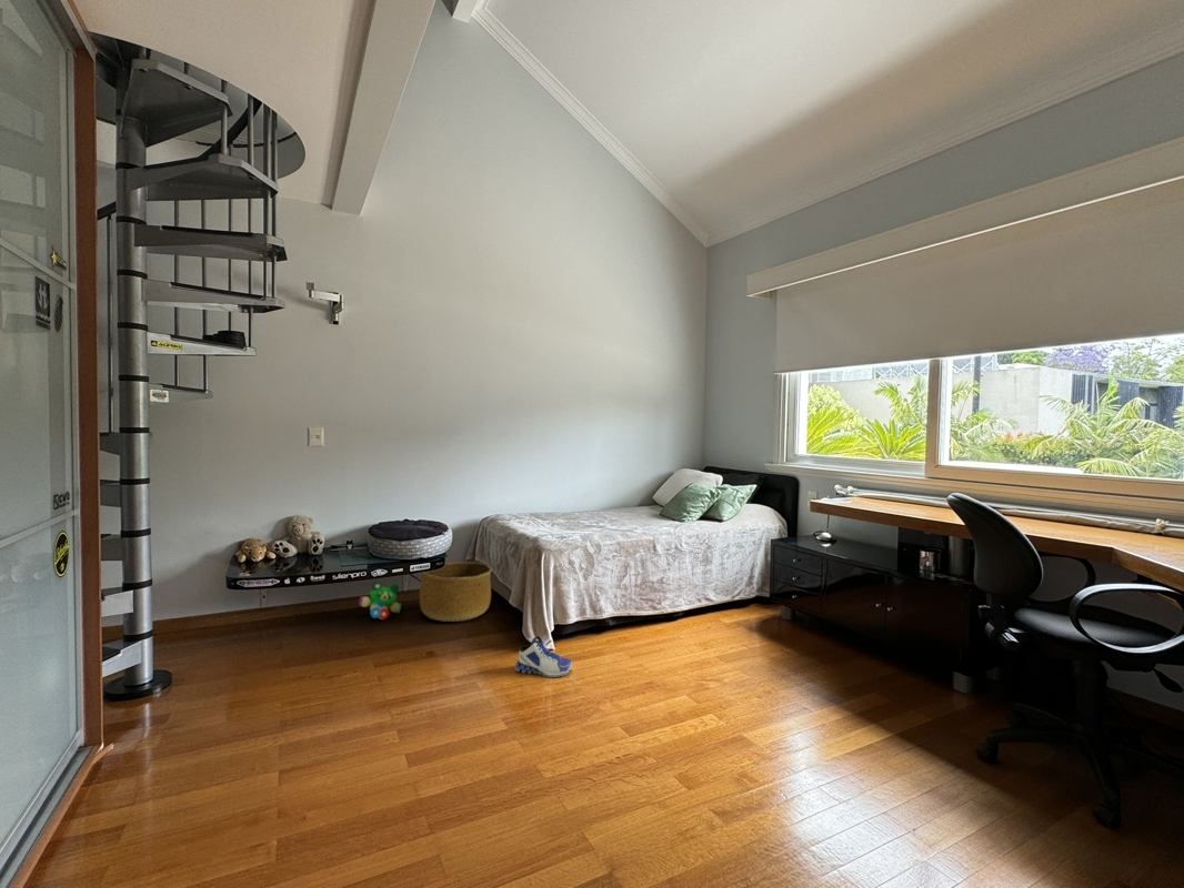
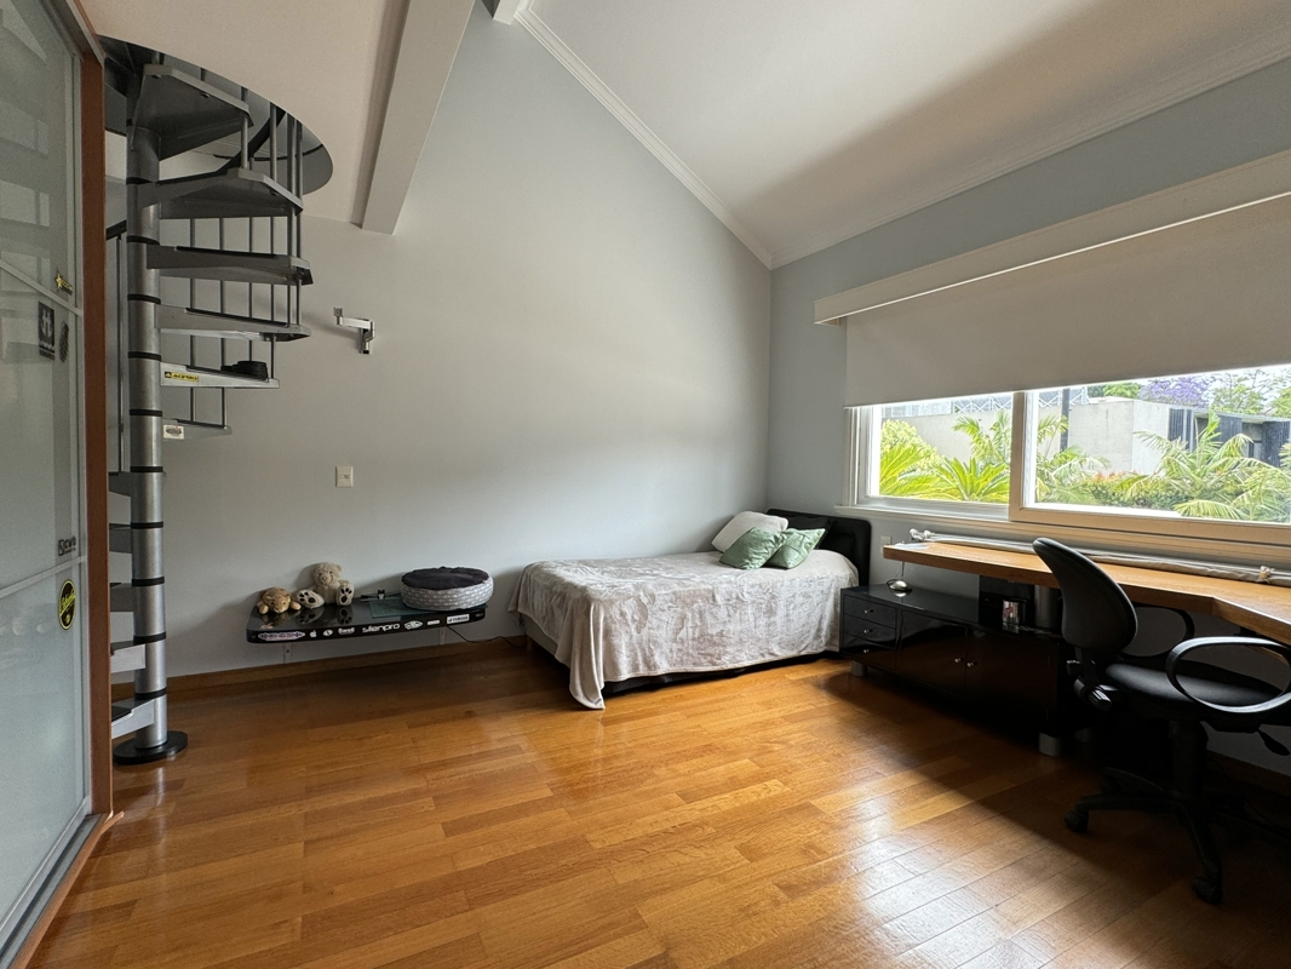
- basket (455, 589)
- sneaker (542, 655)
- stuffed toy (380, 598)
